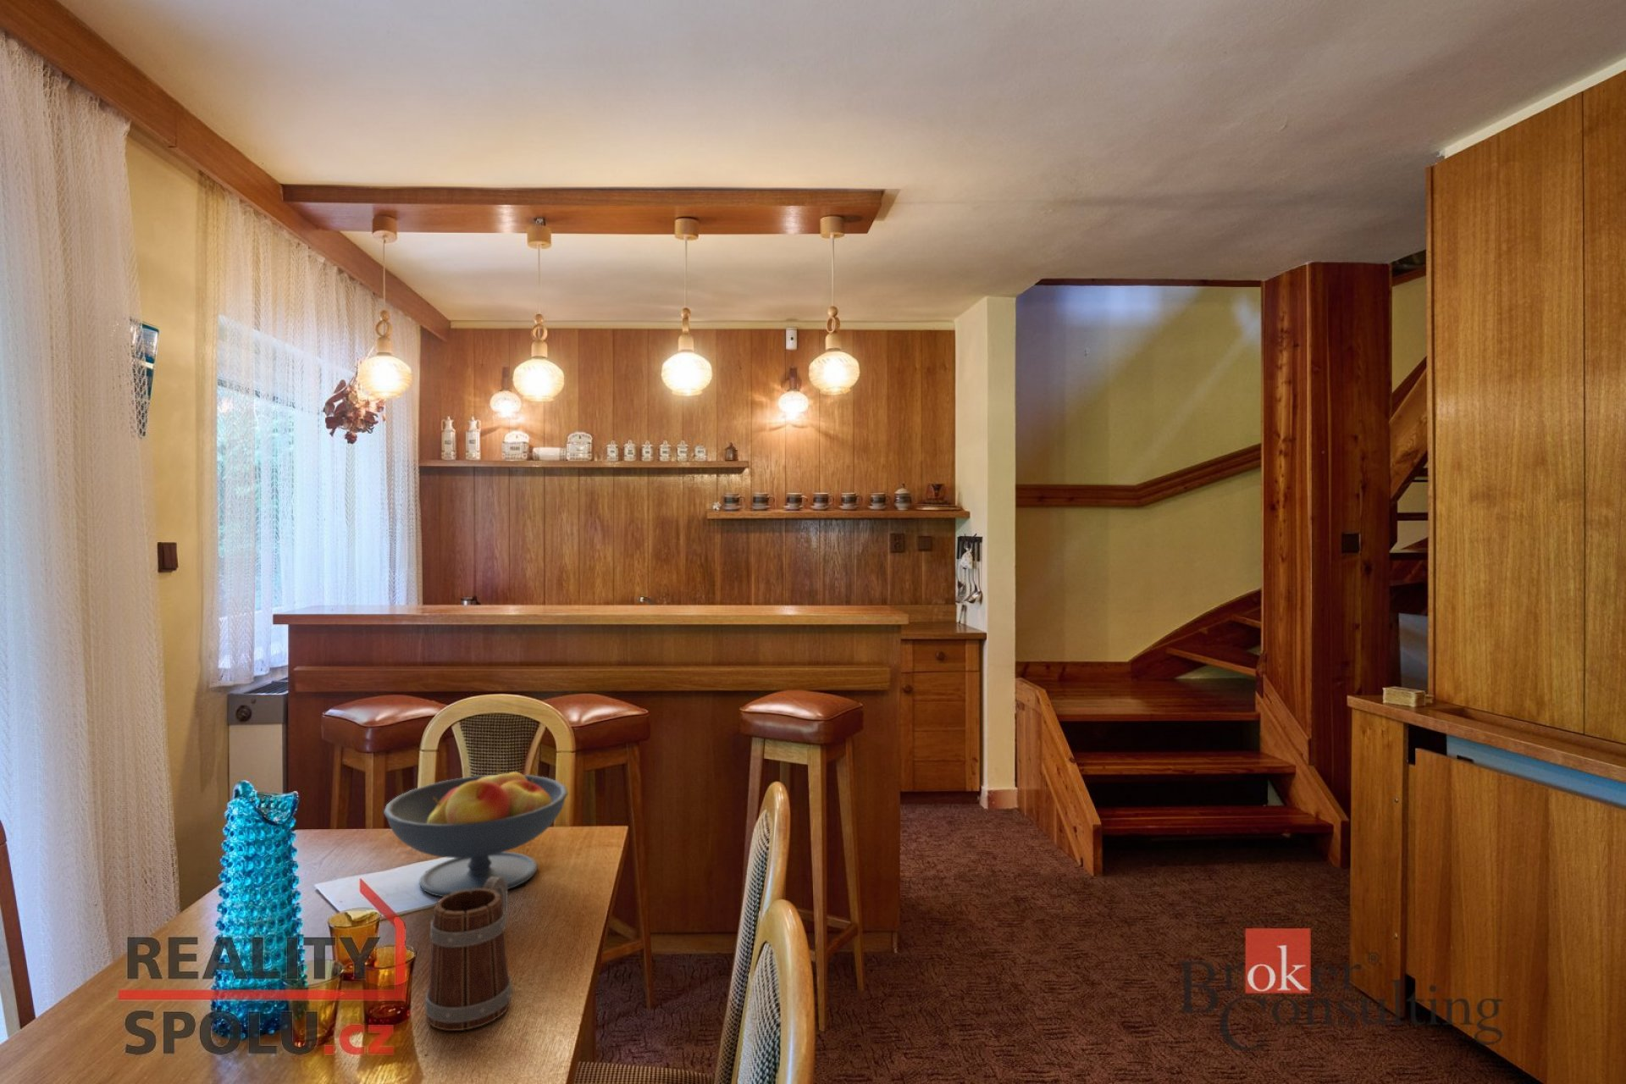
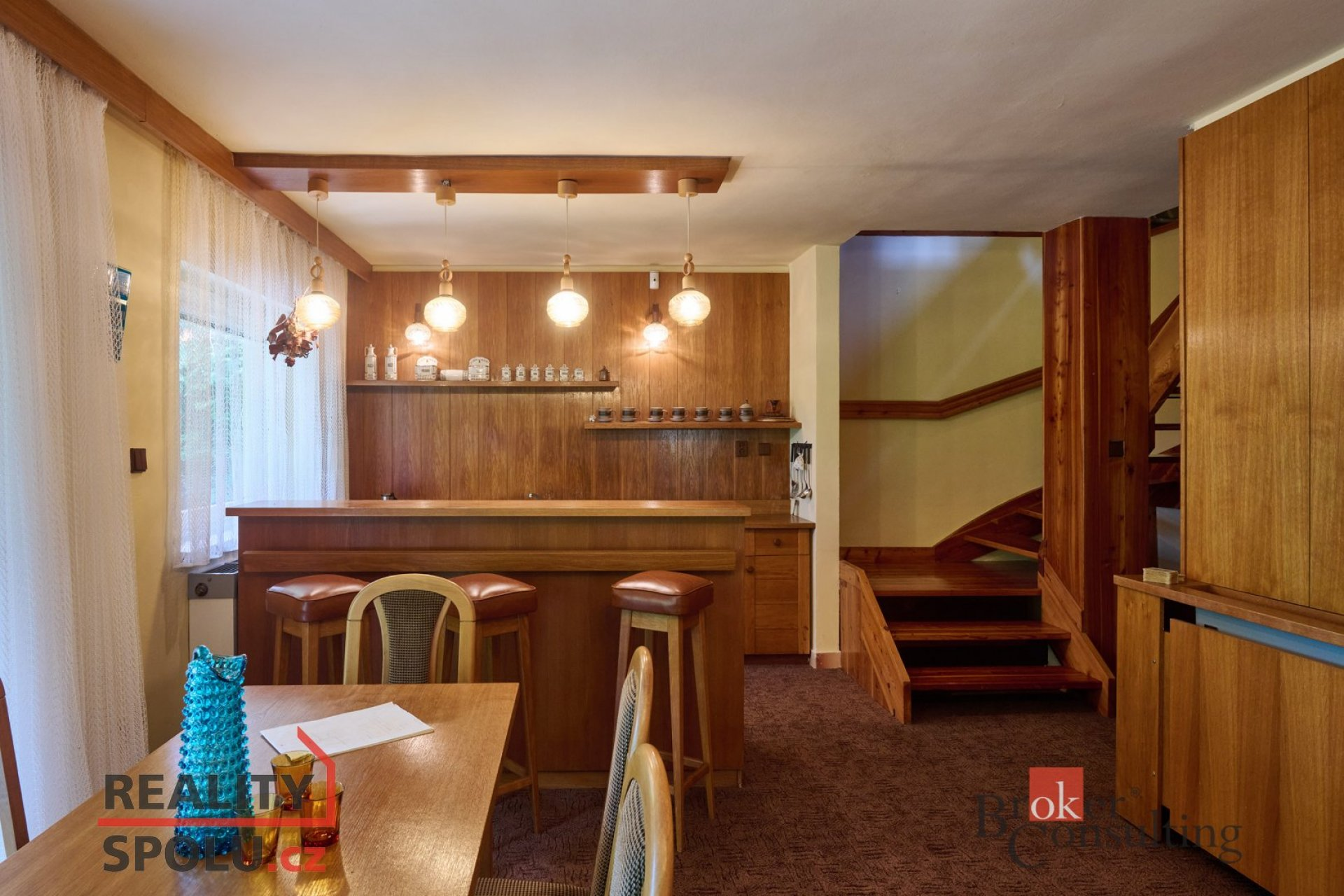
- fruit bowl (479, 823)
- mug (477, 946)
